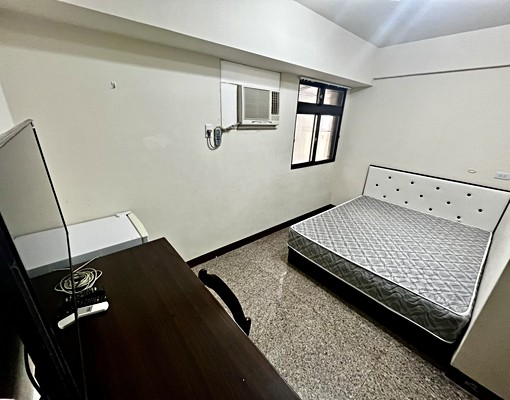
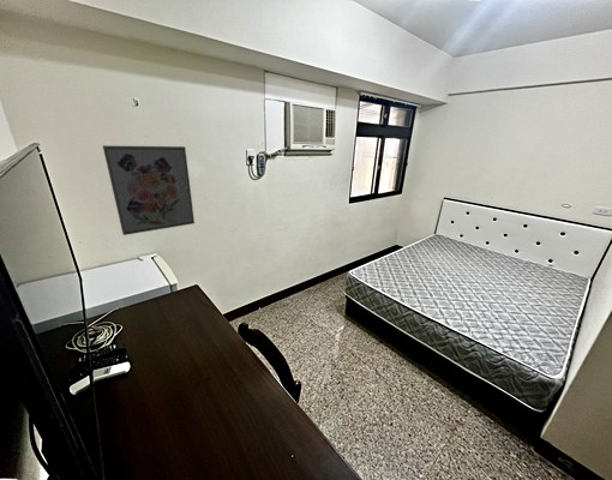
+ wall art (154, 190)
